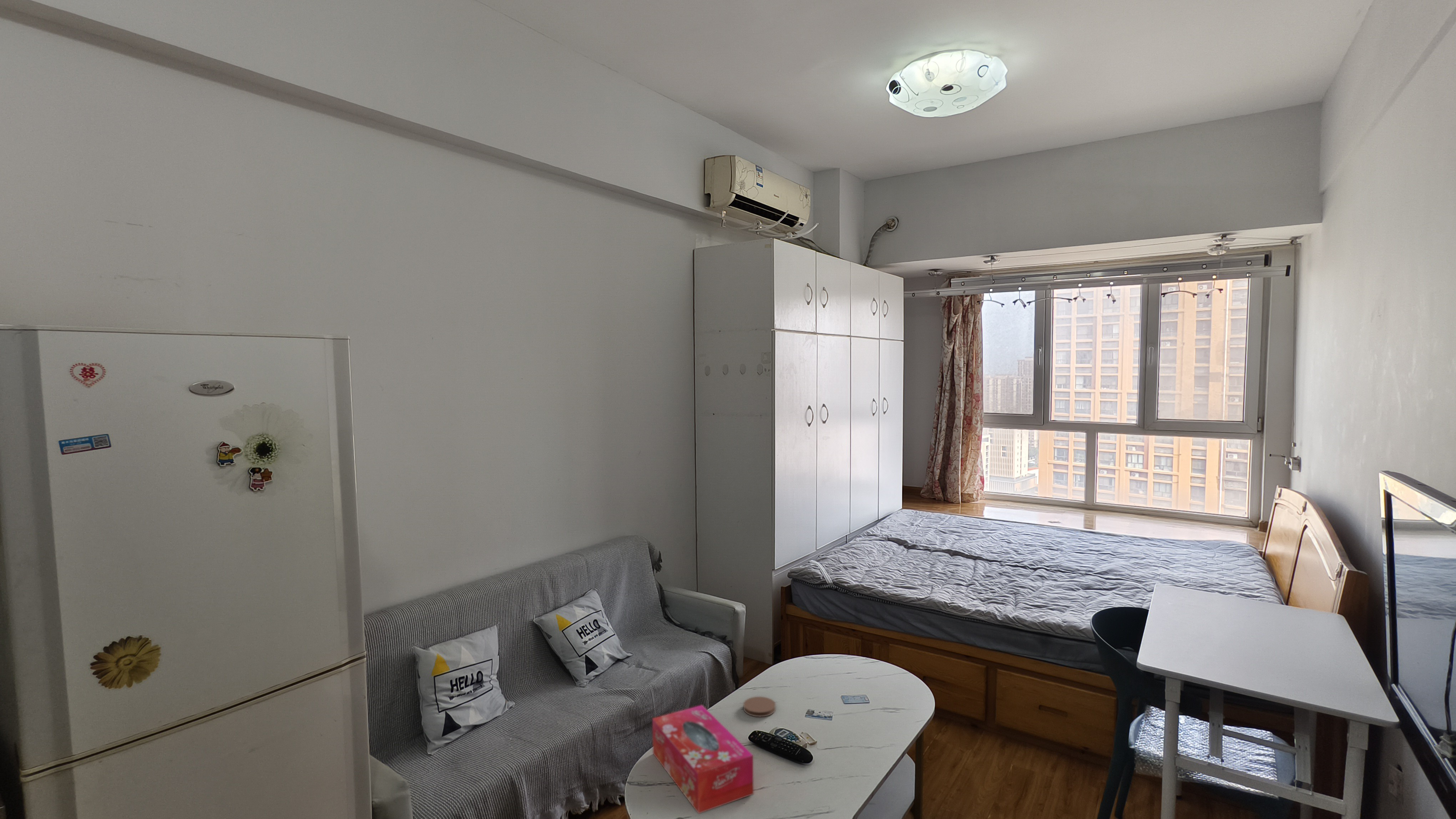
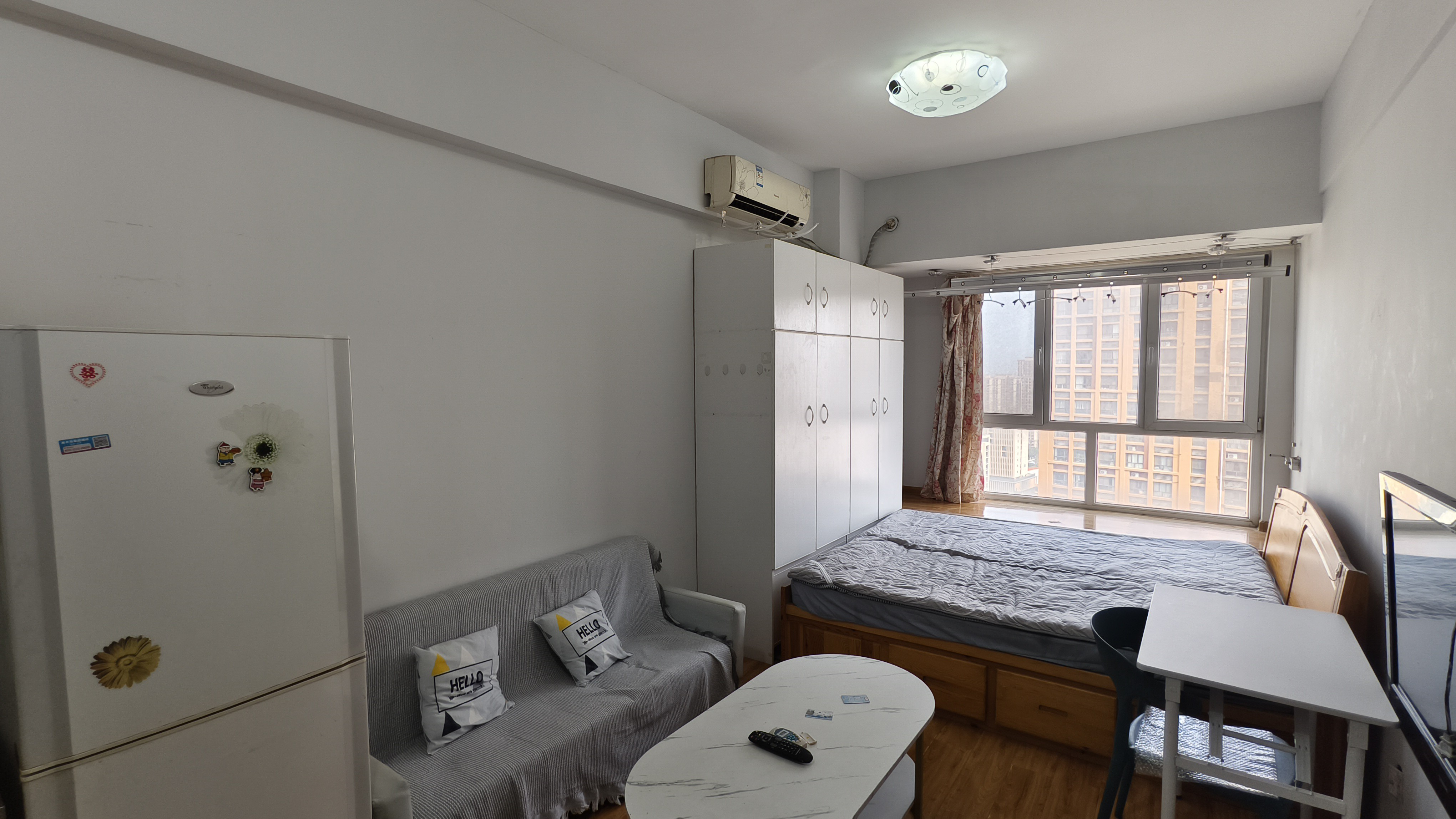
- tissue box (700, 754)
- coaster (759, 706)
